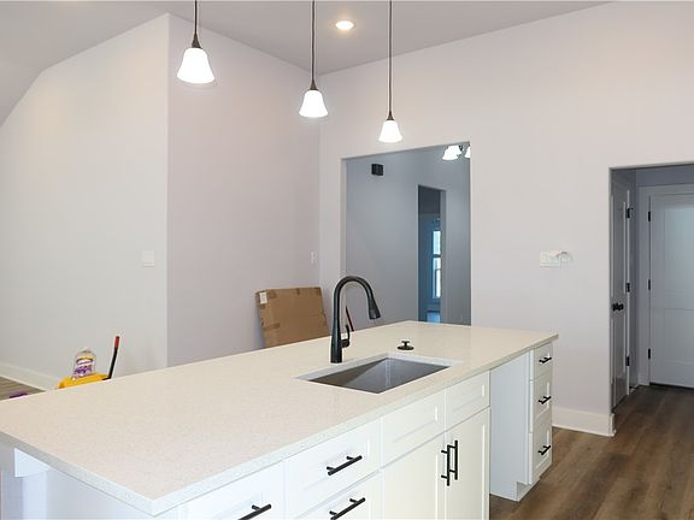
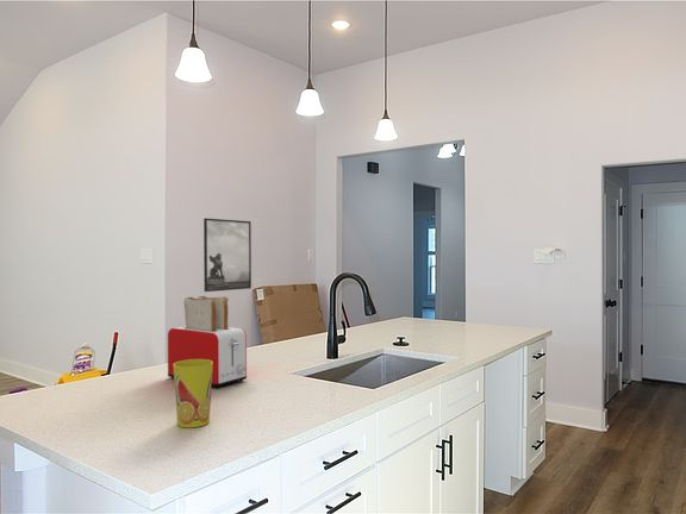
+ toaster (208, 338)
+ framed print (227, 255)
+ cup (193, 393)
